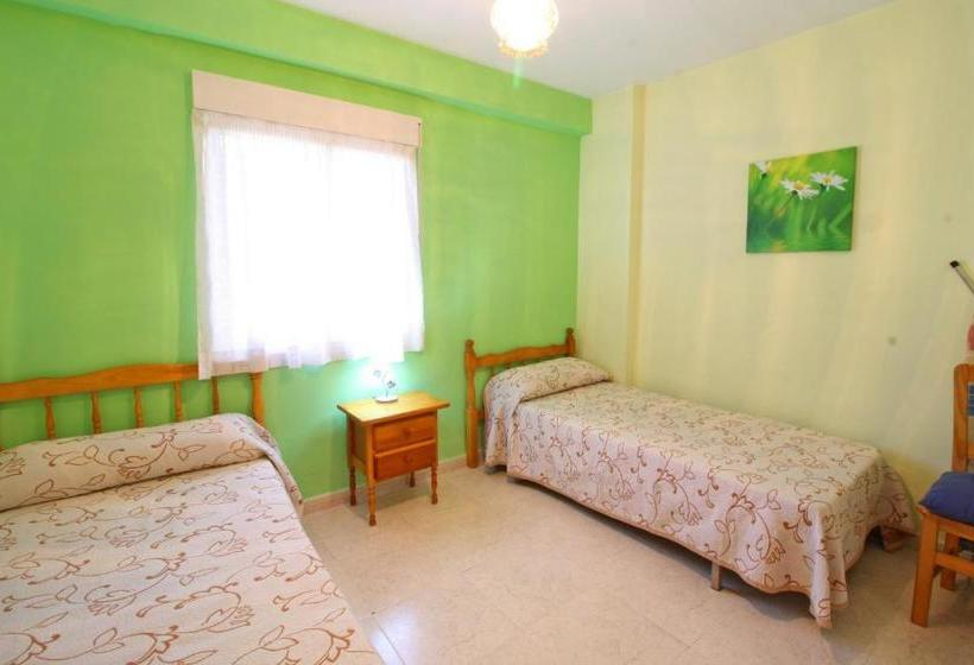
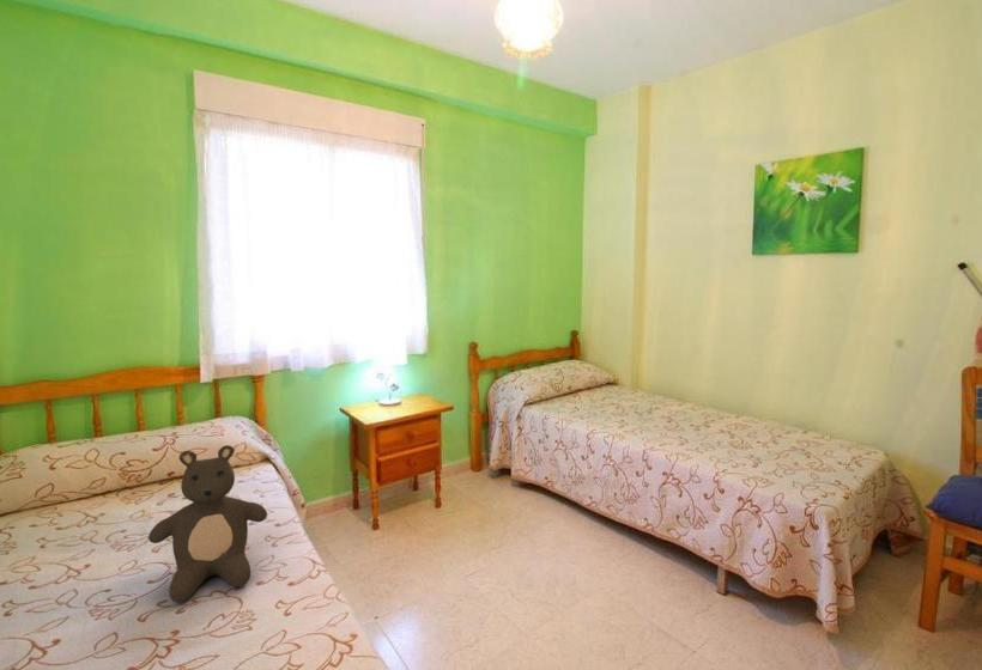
+ teddy bear (210, 514)
